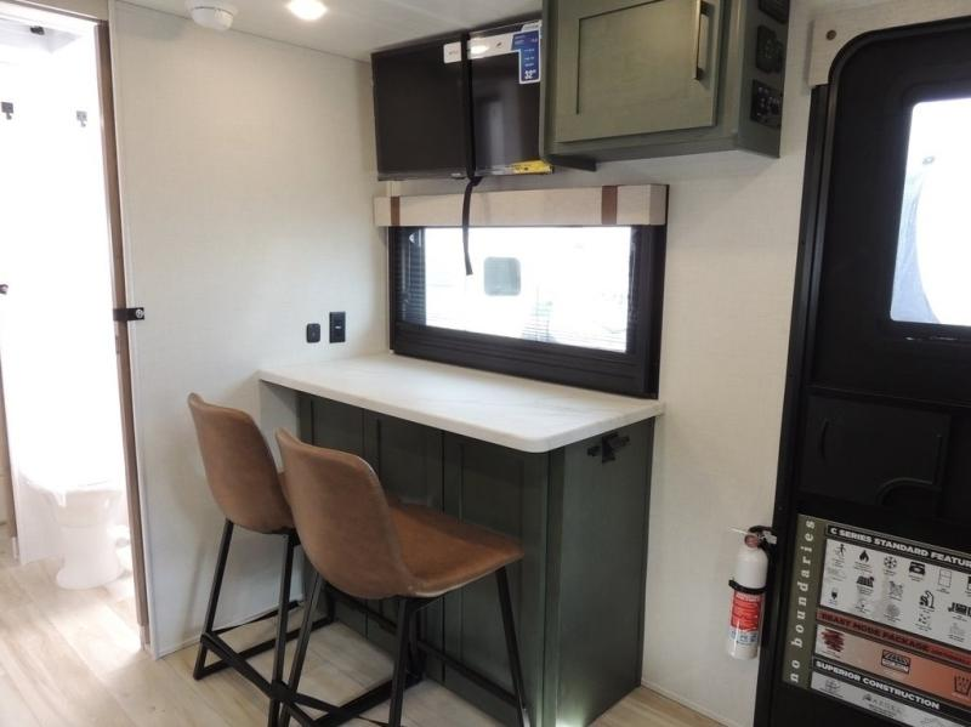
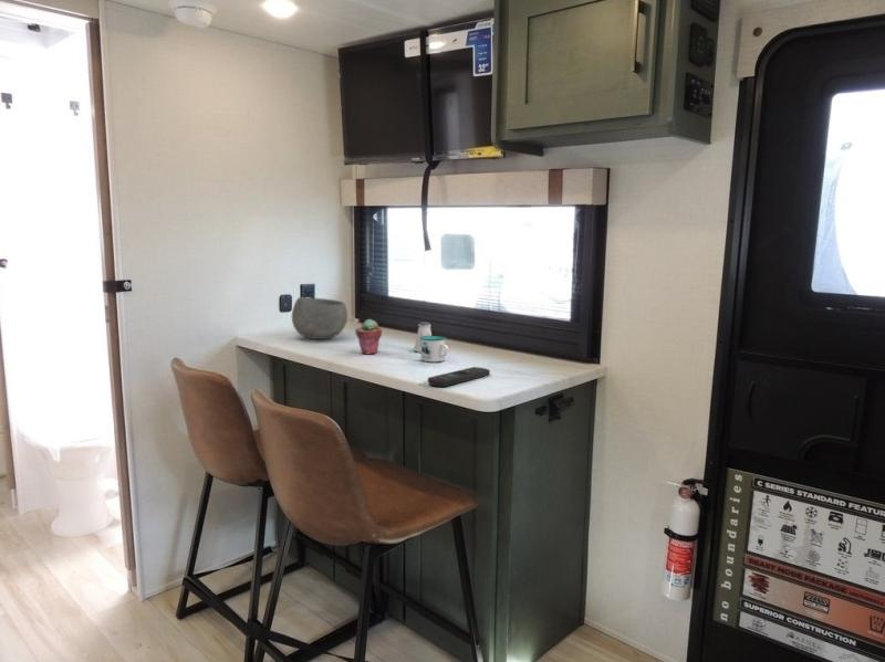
+ bowl (320, 317)
+ remote control (459, 376)
+ mug (435, 348)
+ potted succulent (368, 335)
+ saltshaker (424, 335)
